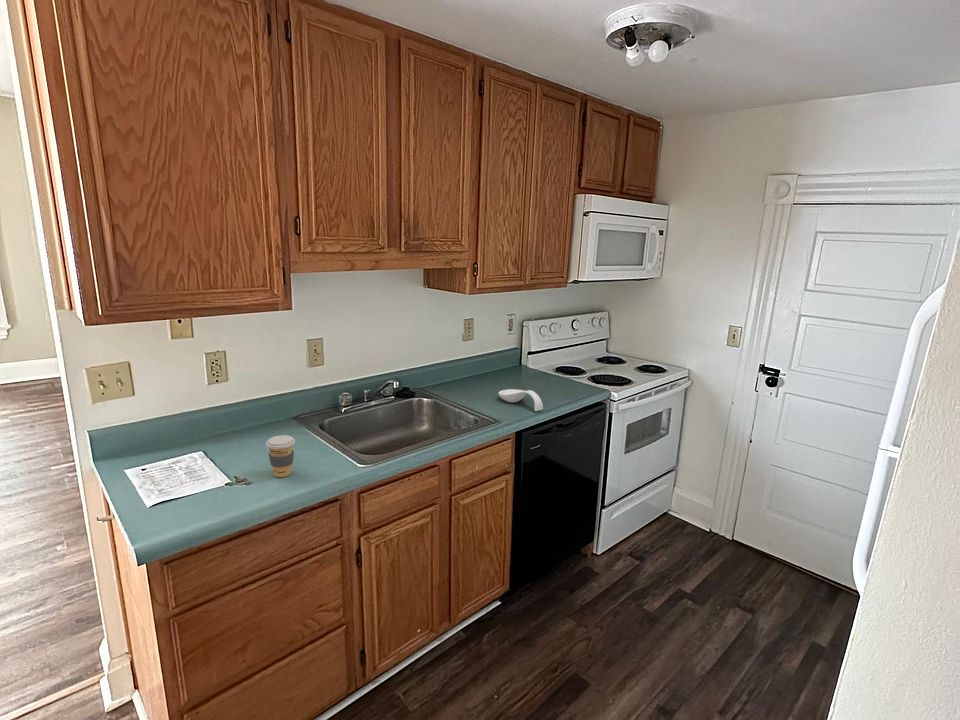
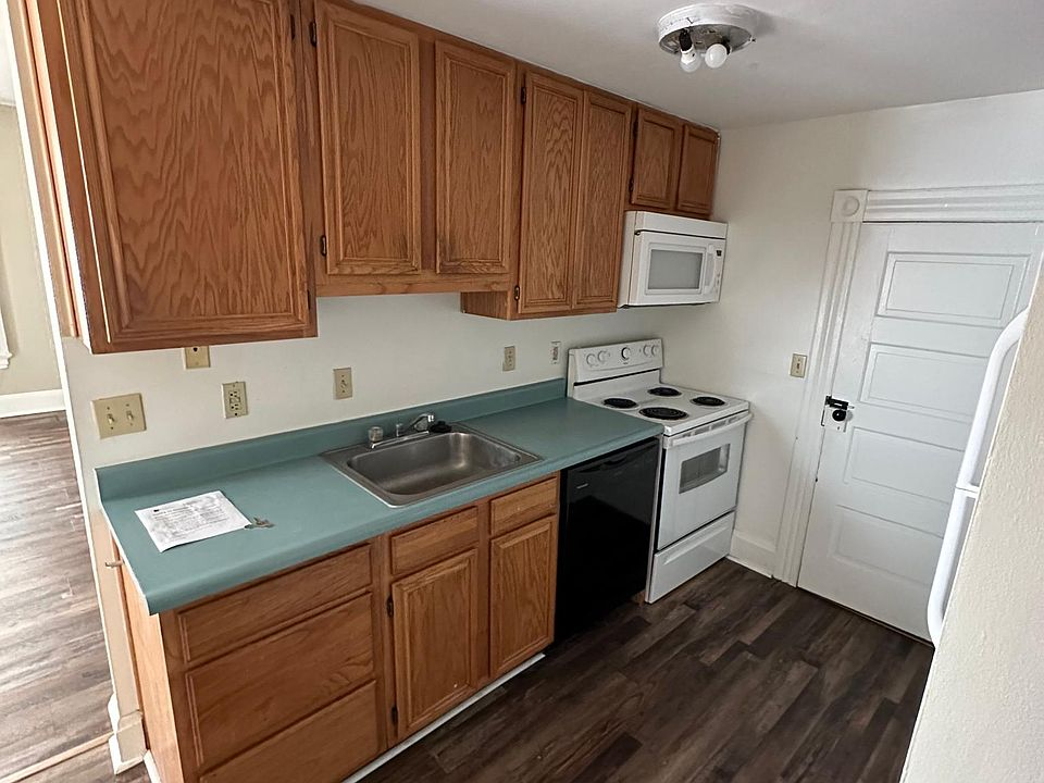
- coffee cup (281, 456)
- spoon rest (520, 396)
